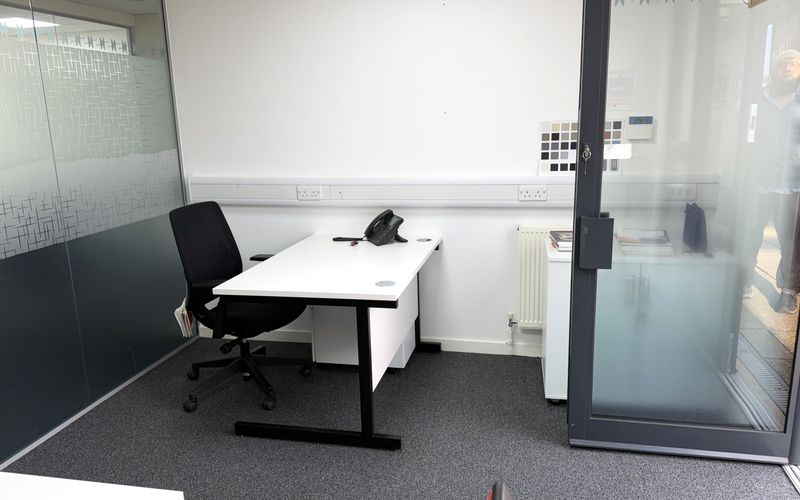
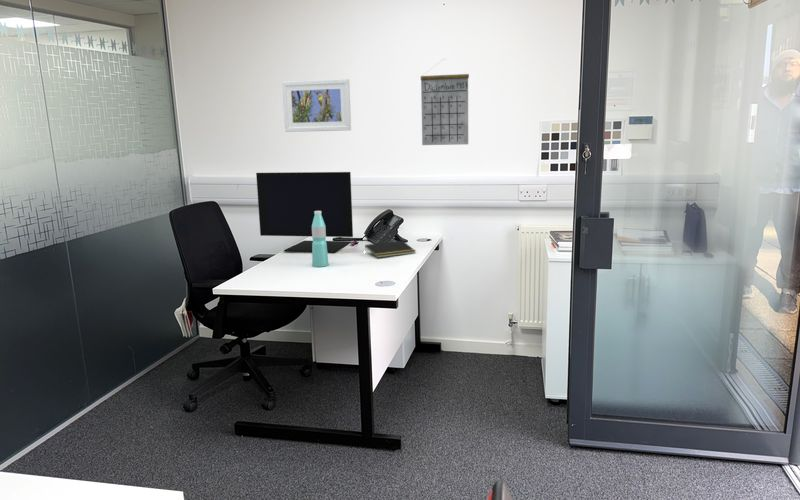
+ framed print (316, 106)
+ notepad (390, 248)
+ calendar (444, 101)
+ monitor (314, 209)
+ water bottle (319, 238)
